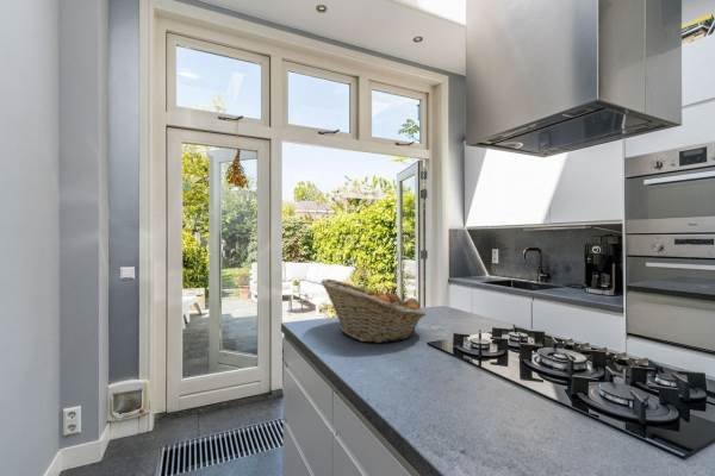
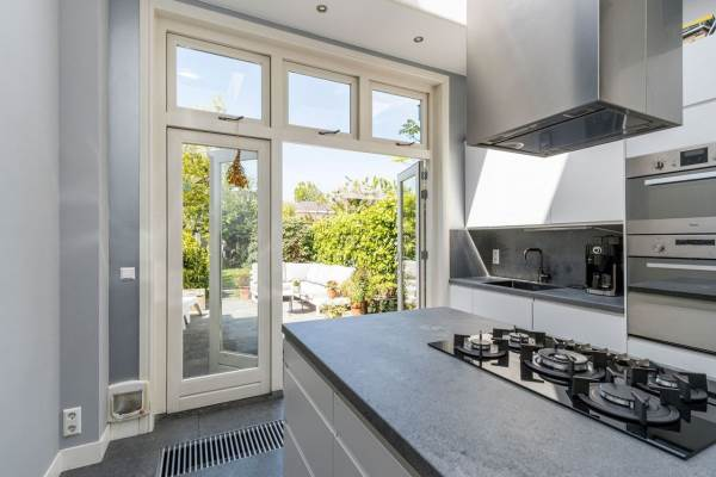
- fruit basket (371, 305)
